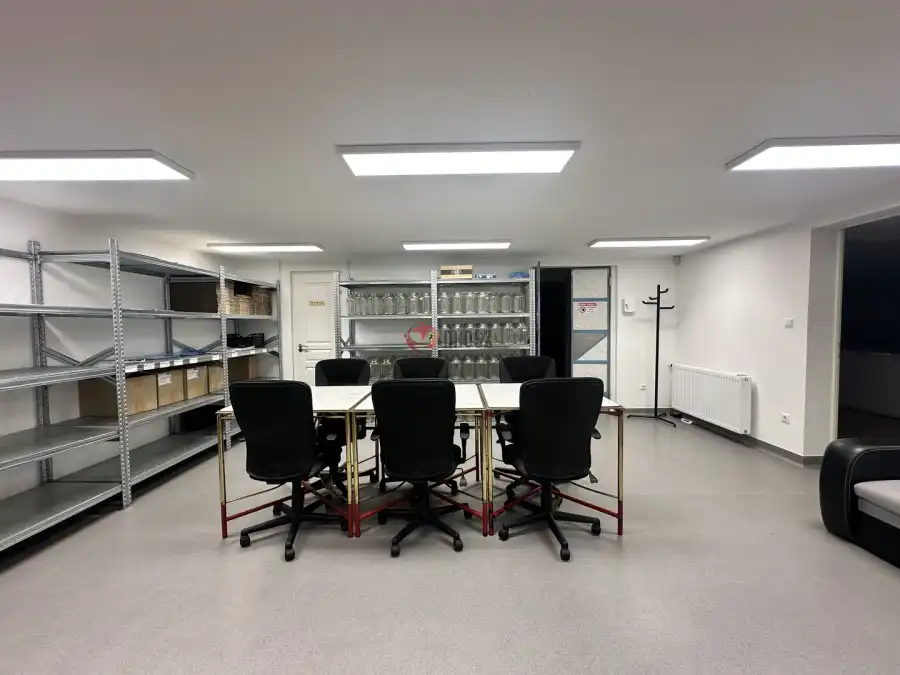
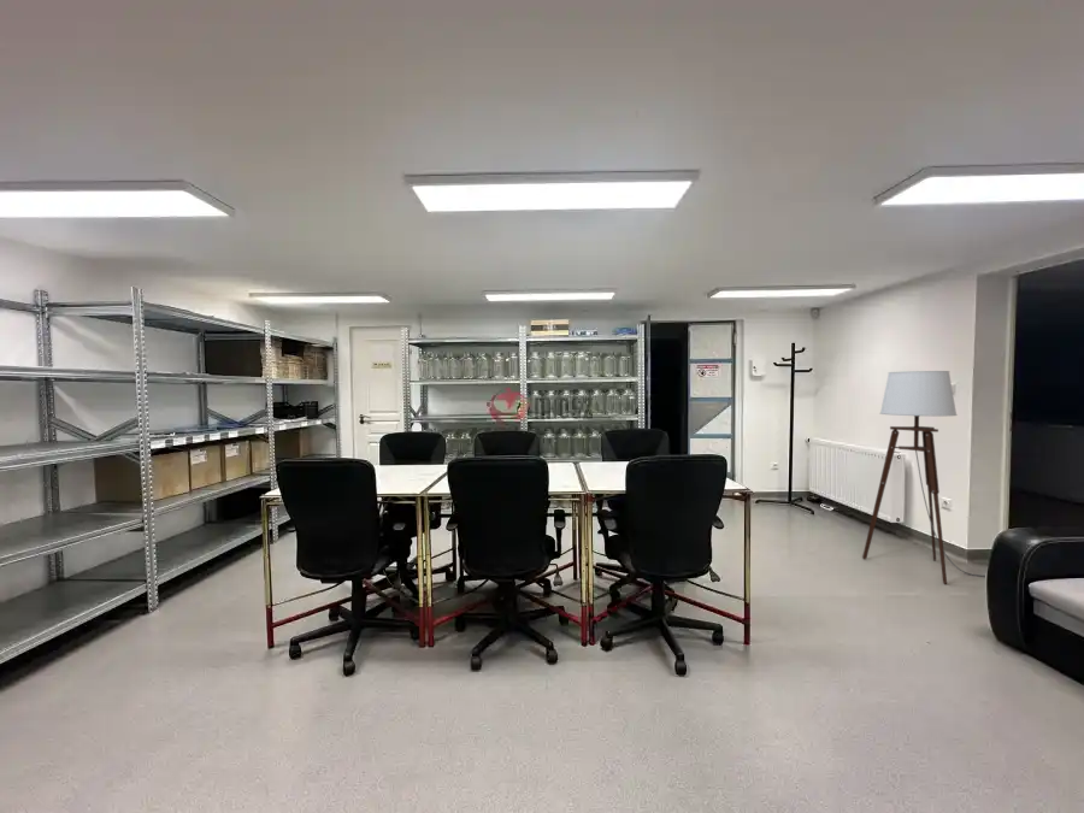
+ floor lamp (932, 471)
